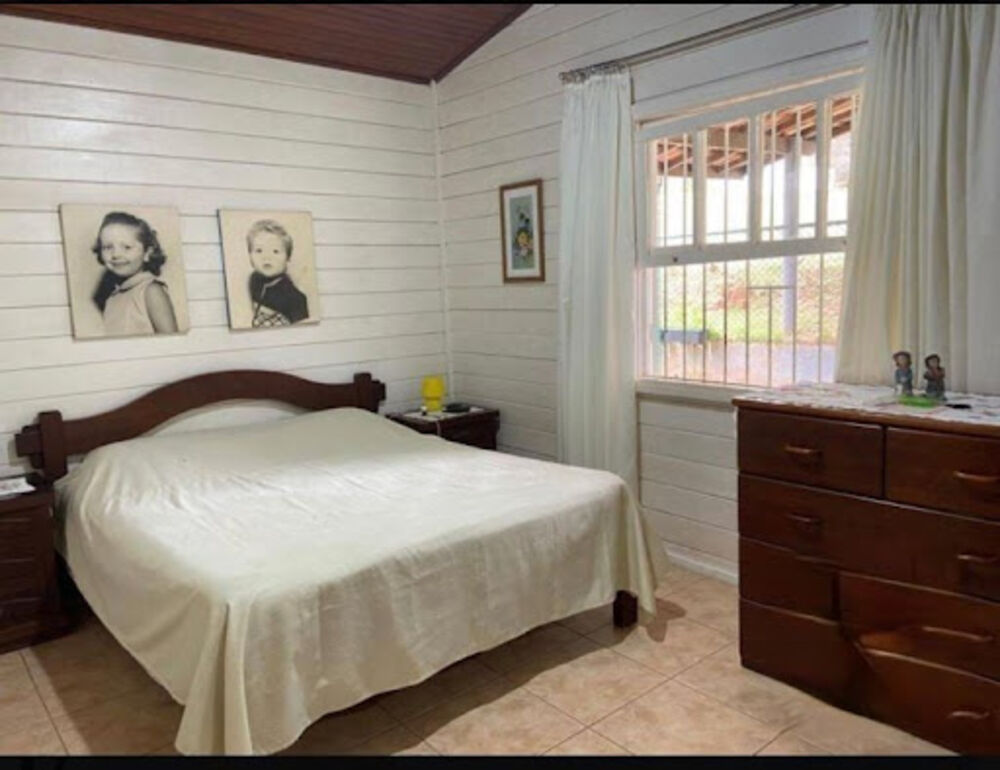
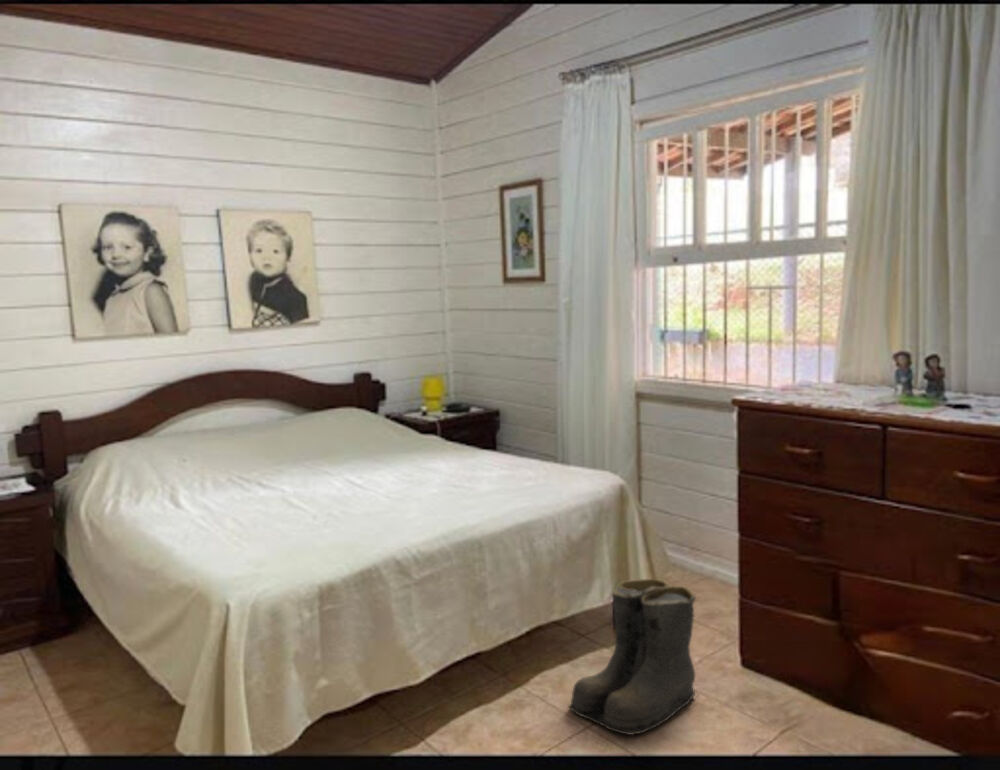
+ boots (634, 649)
